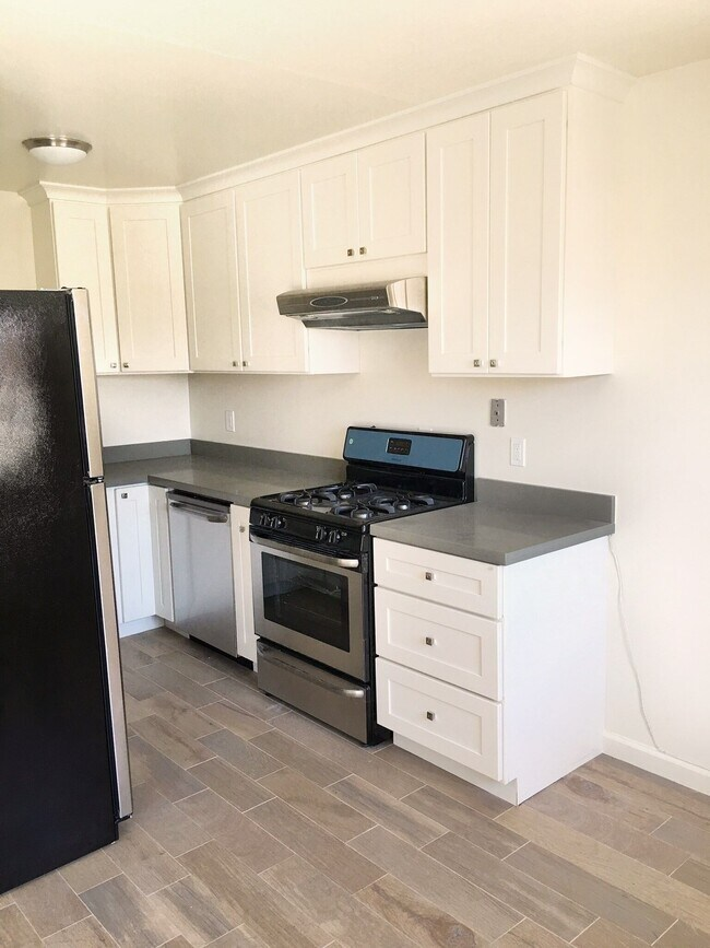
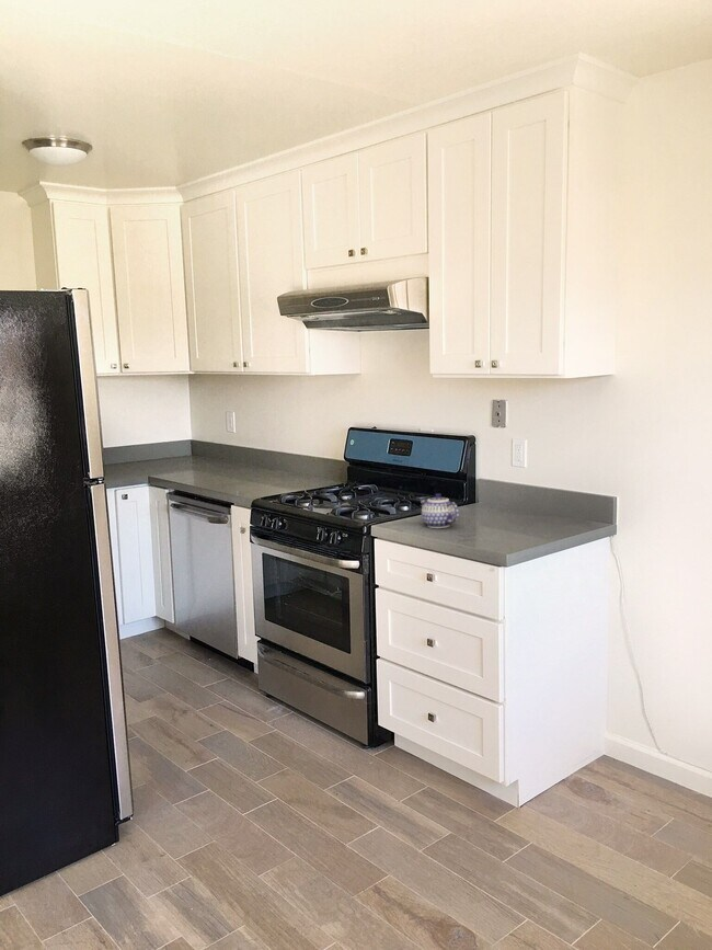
+ teapot (438, 510)
